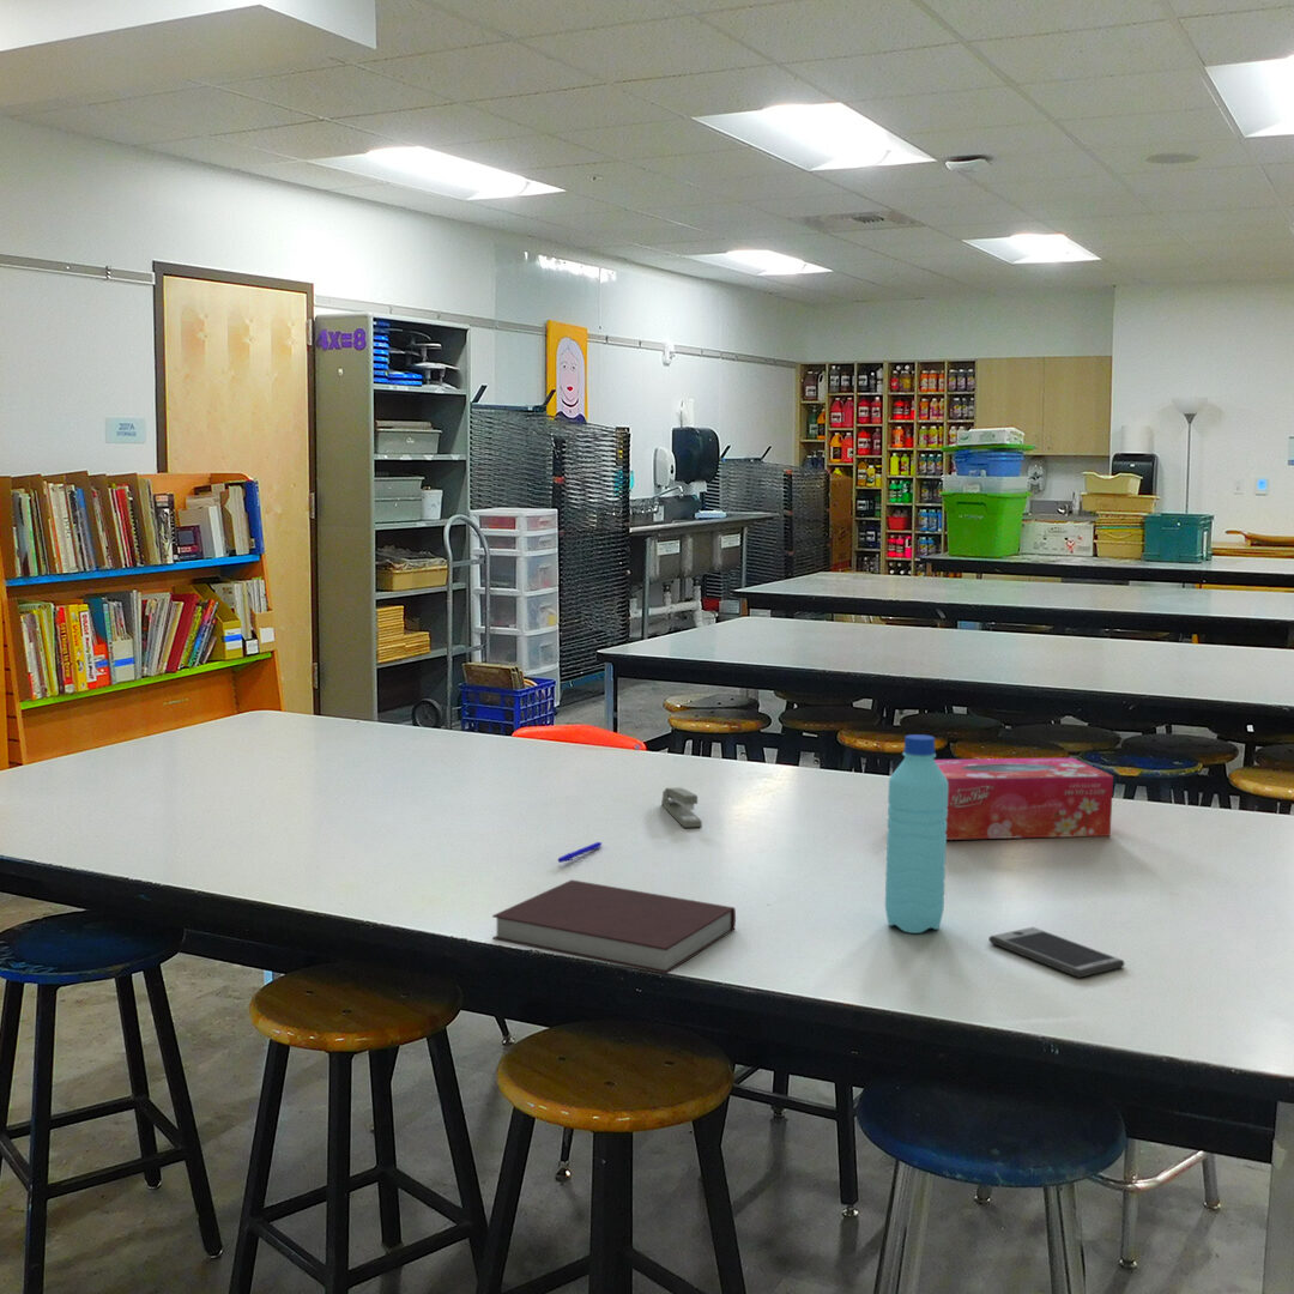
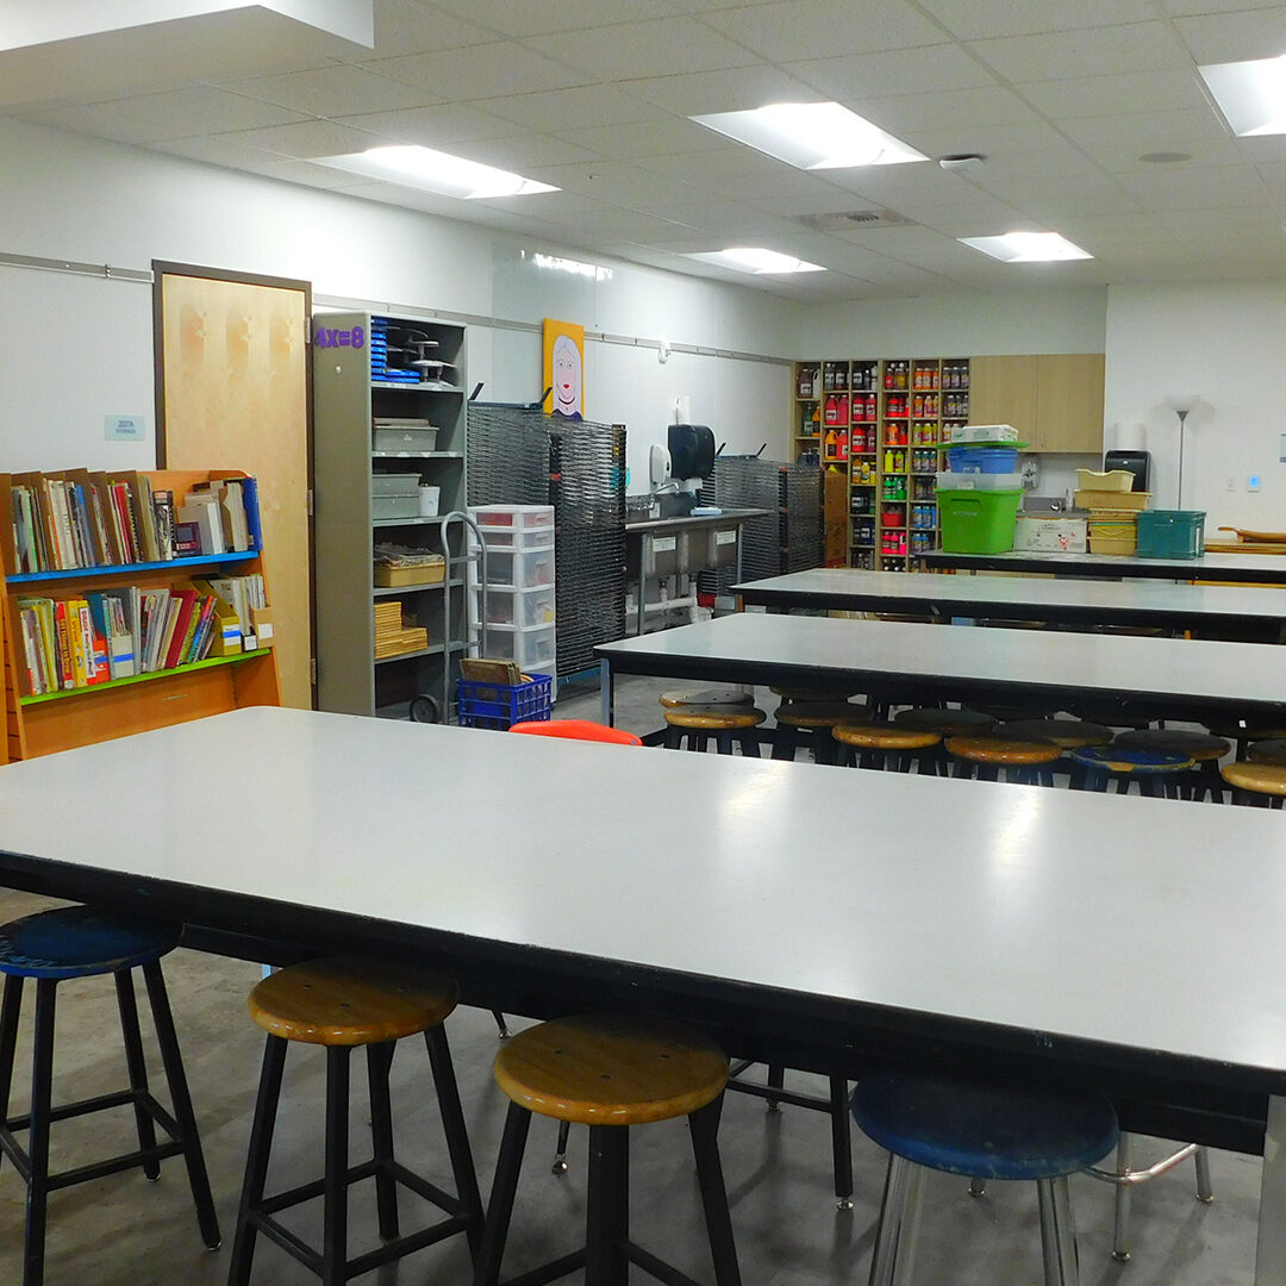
- smartphone (1054, 950)
- tissue box (1008, 797)
- stapler (681, 802)
- pen (581, 851)
- notebook (615, 923)
- water bottle (917, 832)
